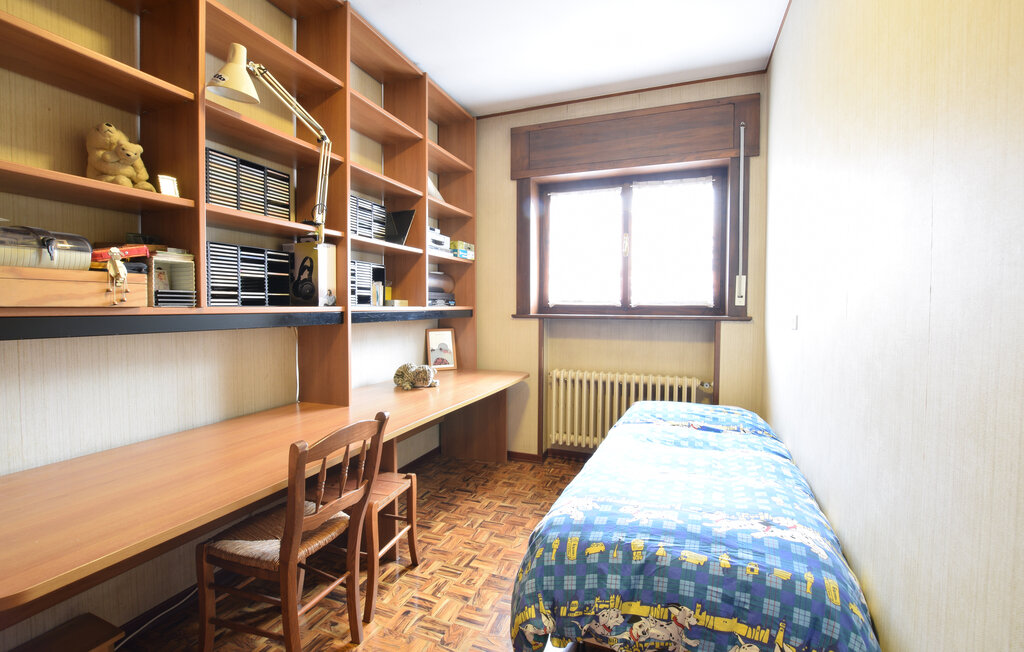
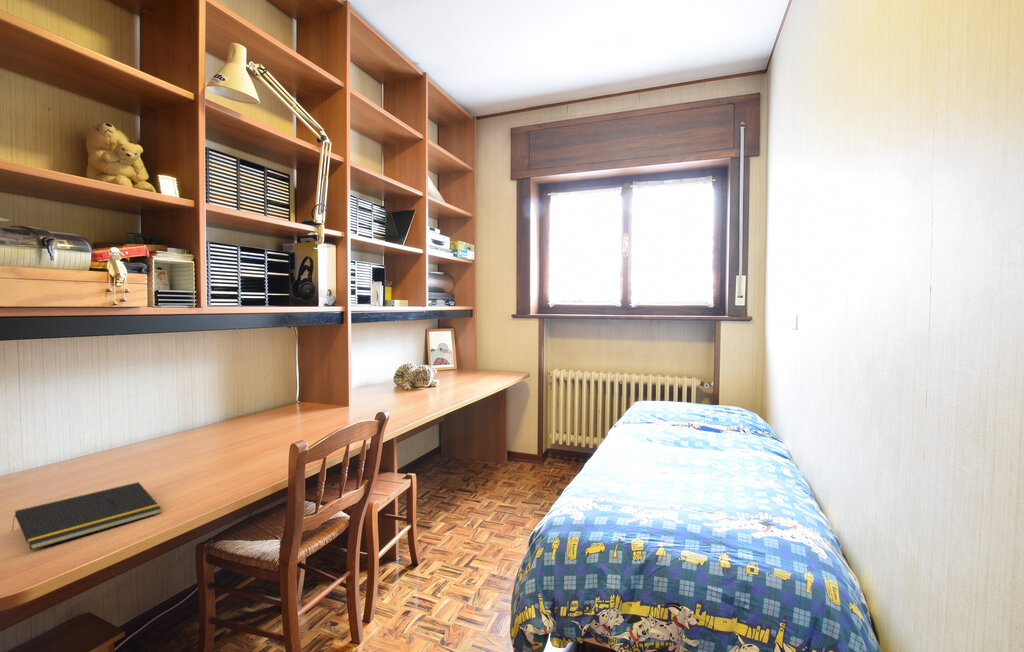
+ notepad (91, 511)
